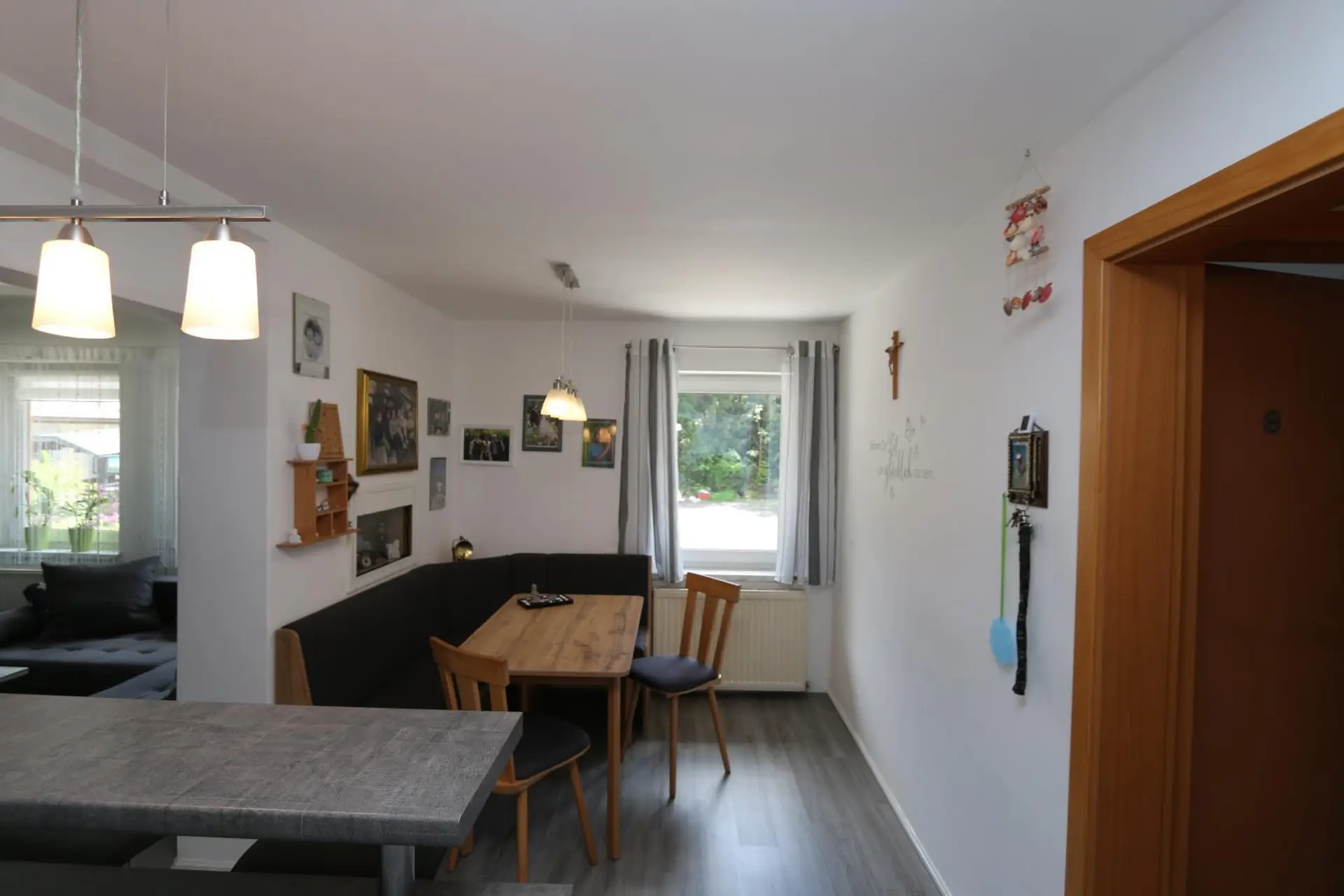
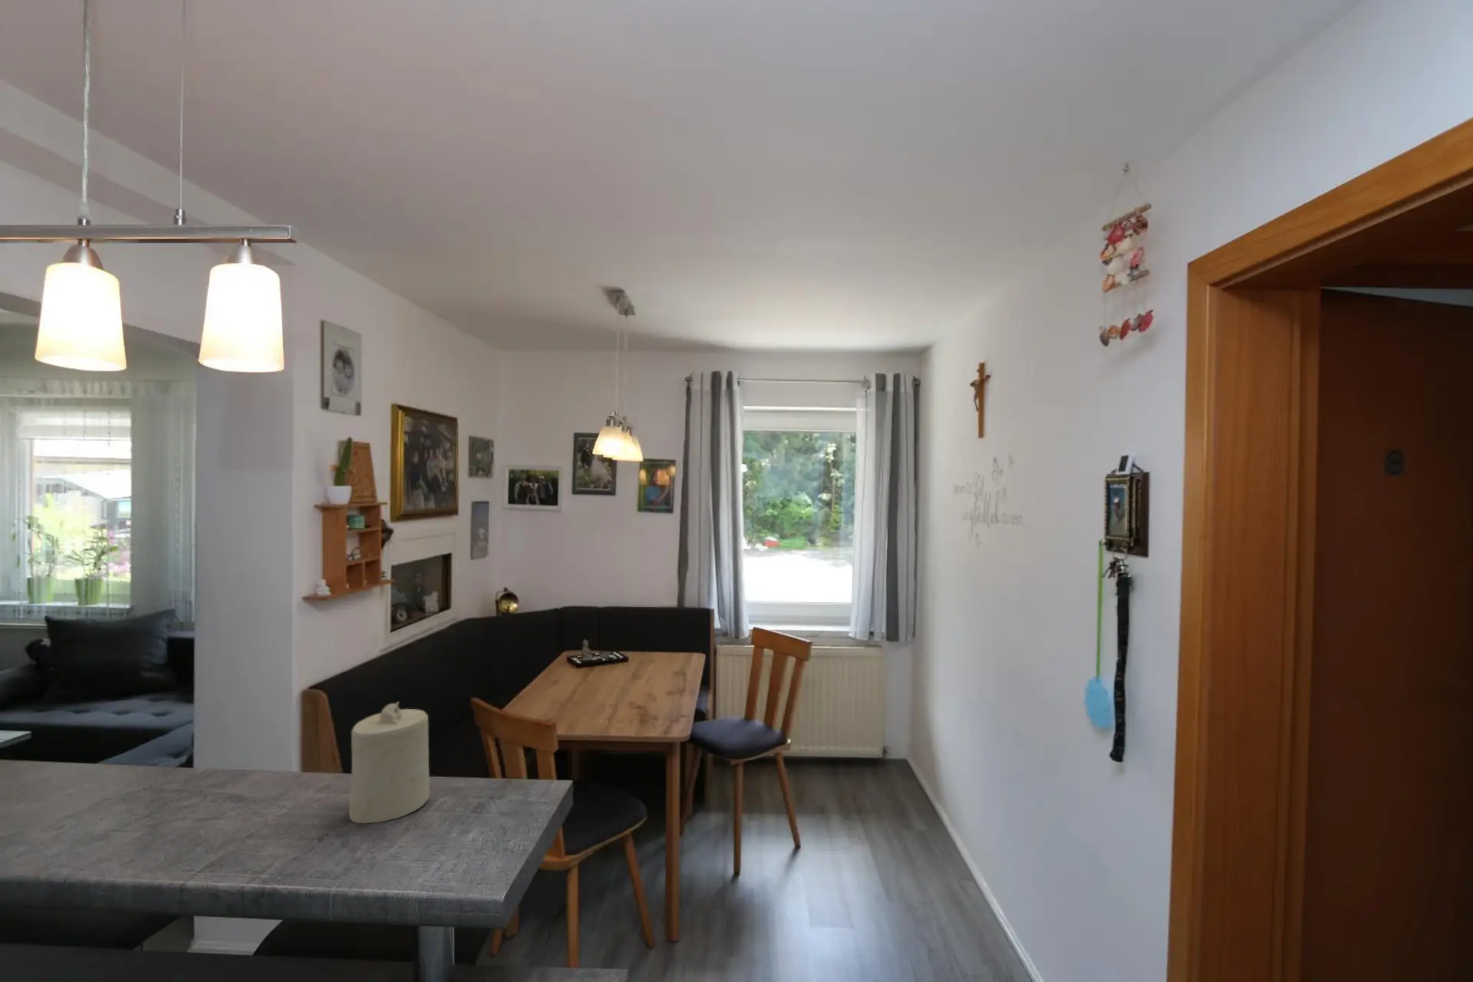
+ candle (390, 754)
